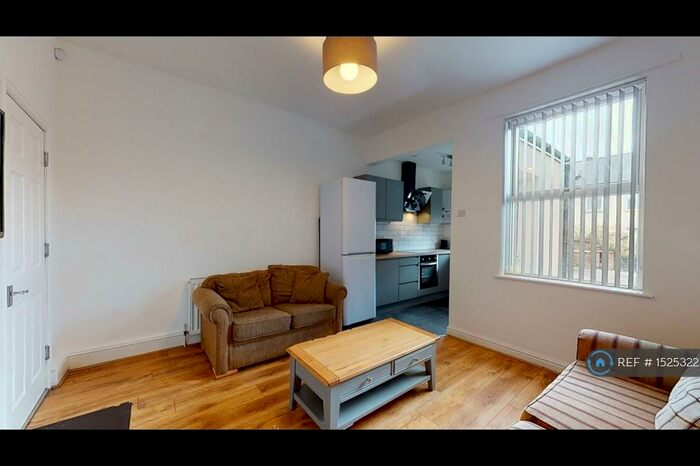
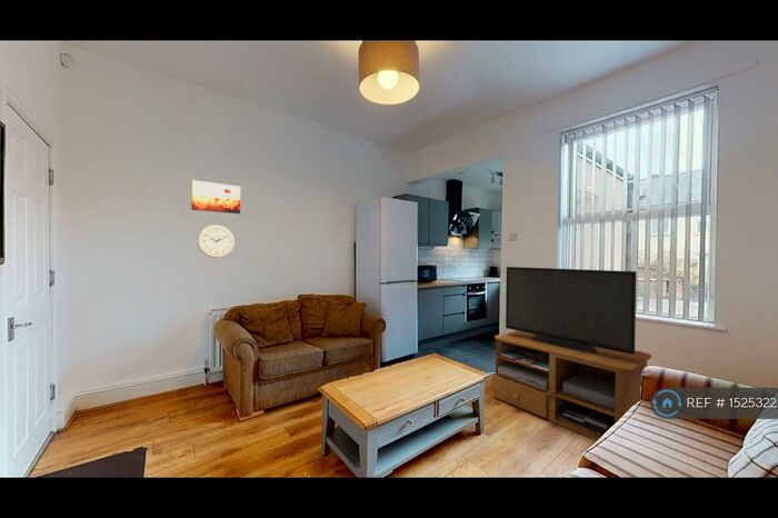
+ wall clock (216, 241)
+ tv stand (562, 339)
+ wall art (217, 197)
